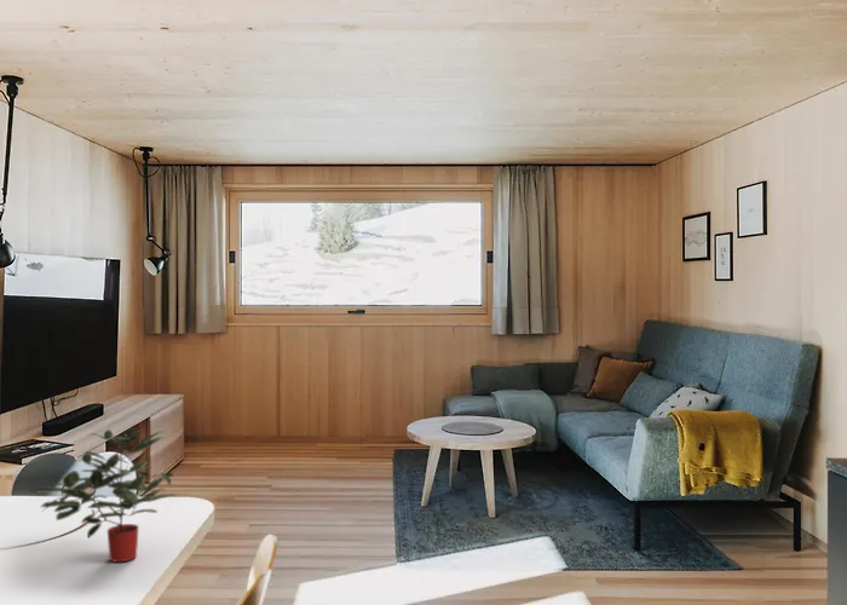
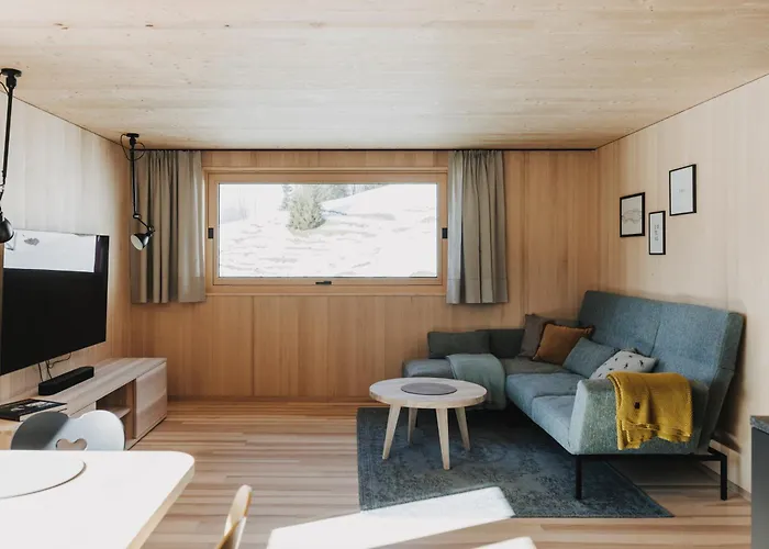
- potted plant (105, 497)
